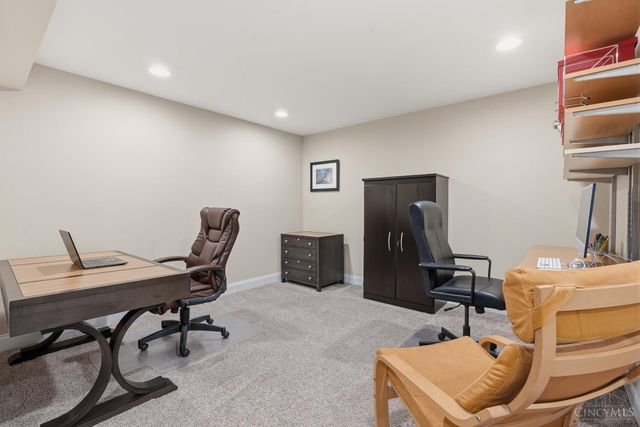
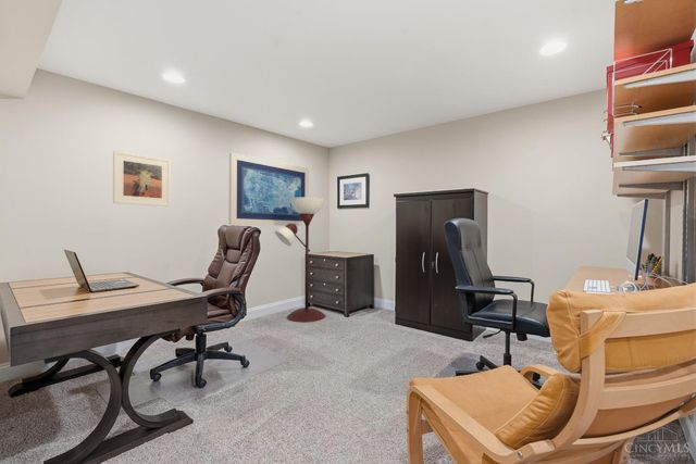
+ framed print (142, 179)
+ floor lamp (306, 258)
+ wall art (273, 193)
